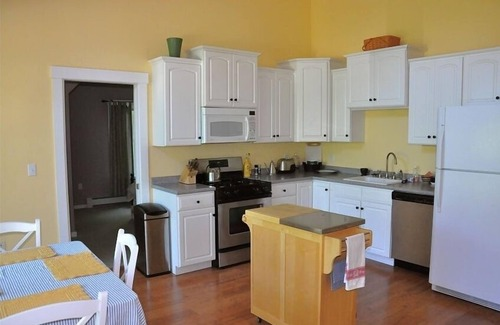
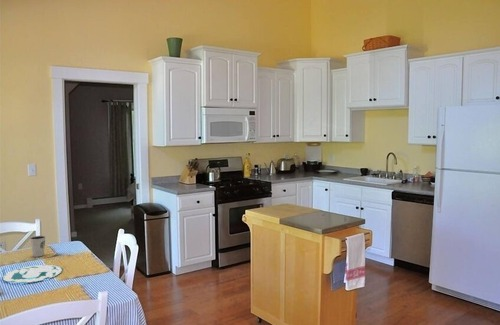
+ dixie cup (38, 246)
+ plate (33, 271)
